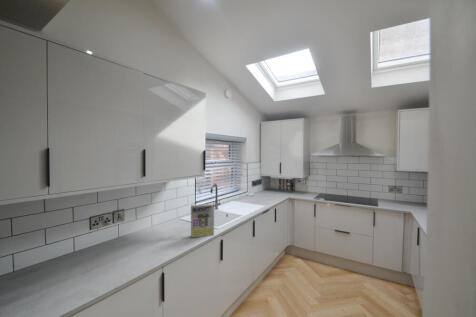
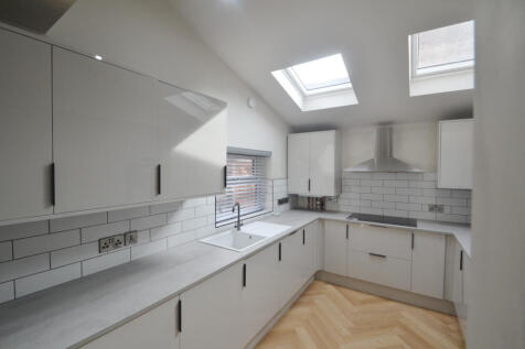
- cereal box (202, 220)
